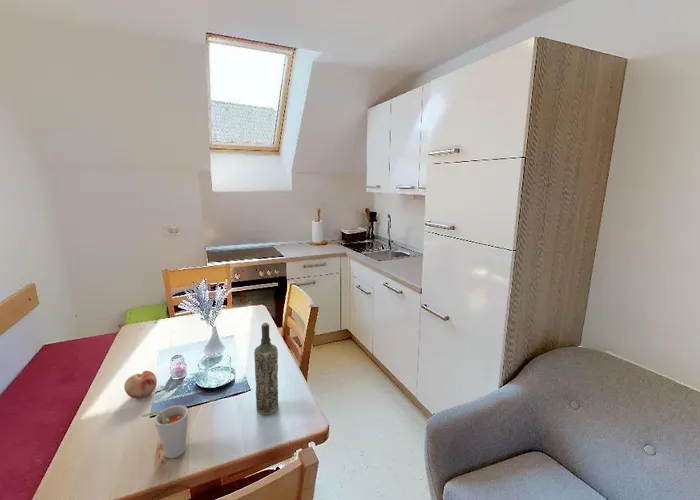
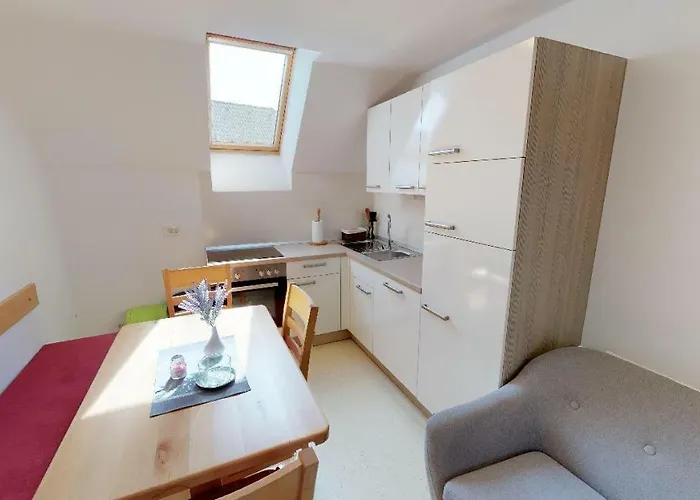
- fruit (141, 384)
- bottle (266, 367)
- cup (167, 429)
